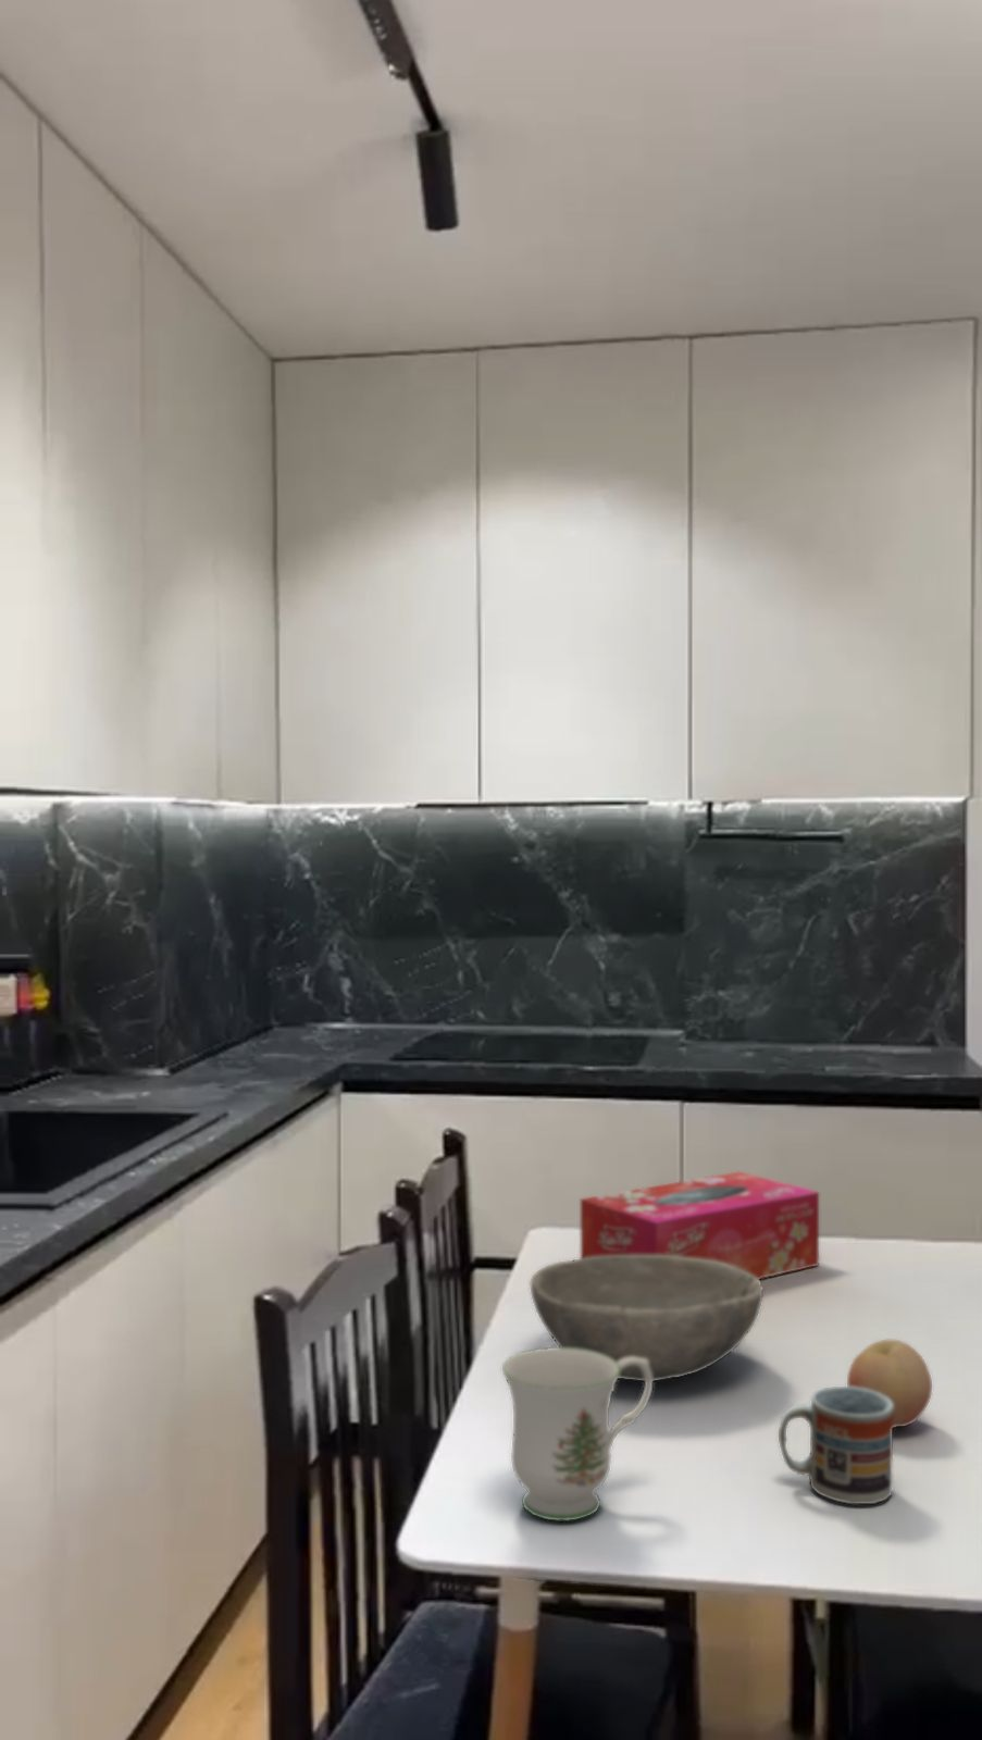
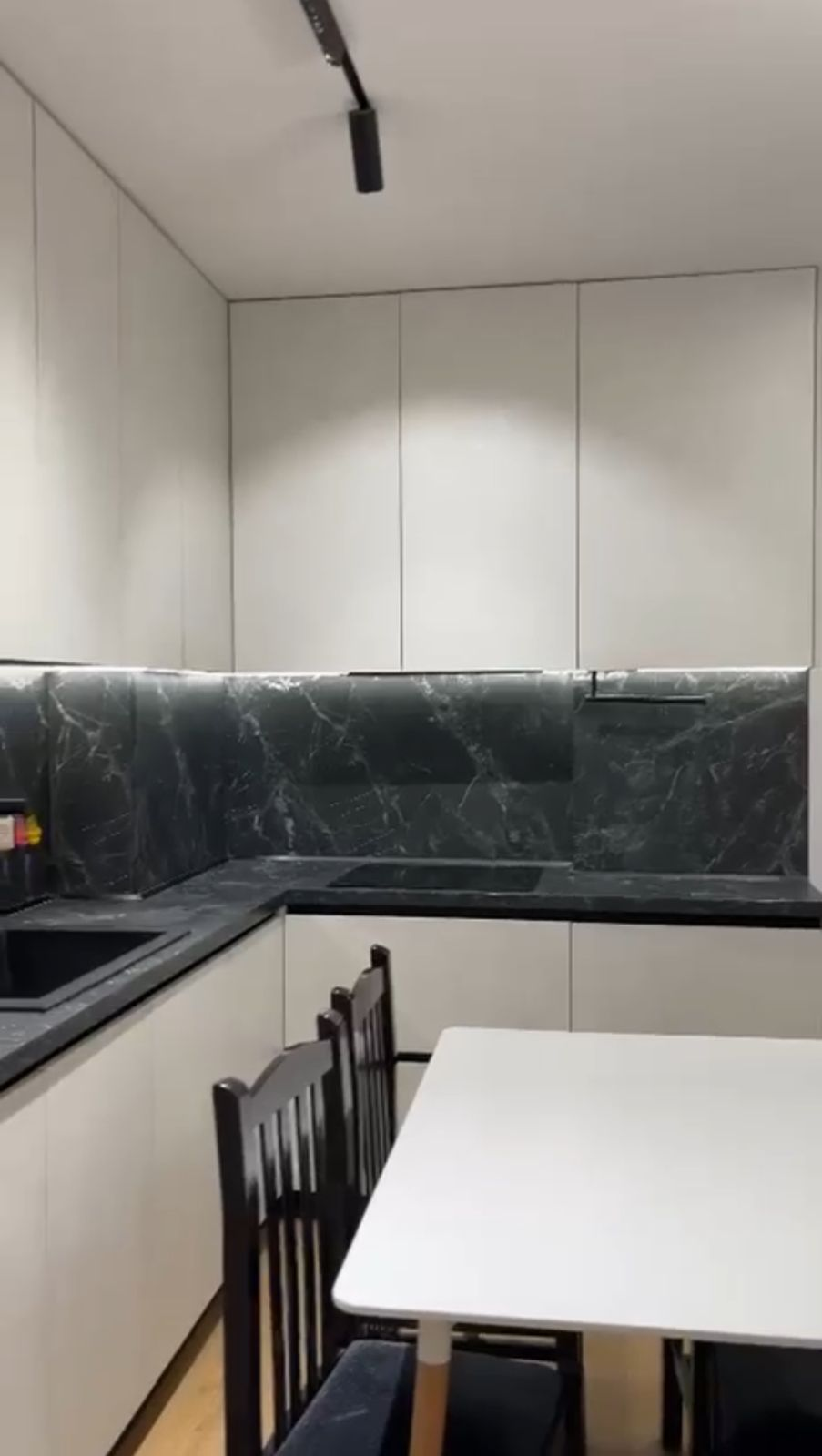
- tissue box (700, 1232)
- mug (581, 1432)
- cup (835, 1442)
- fruit (889, 1384)
- bowl (645, 1321)
